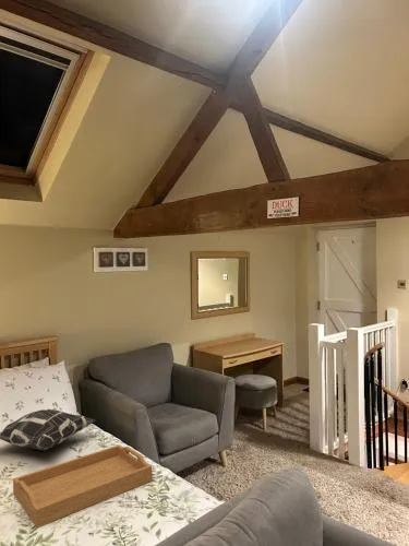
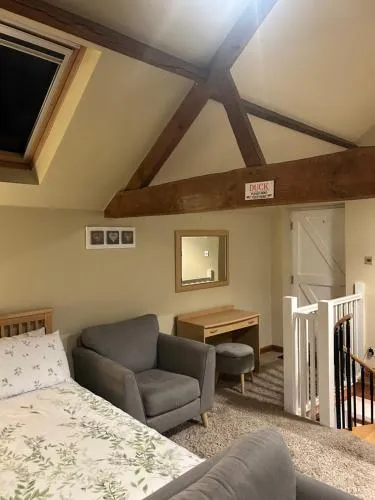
- decorative pillow (40, 428)
- serving tray (84, 477)
